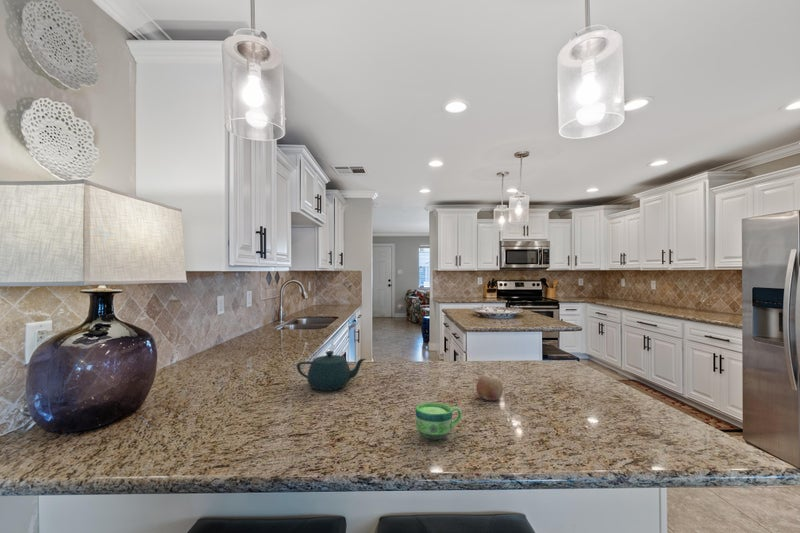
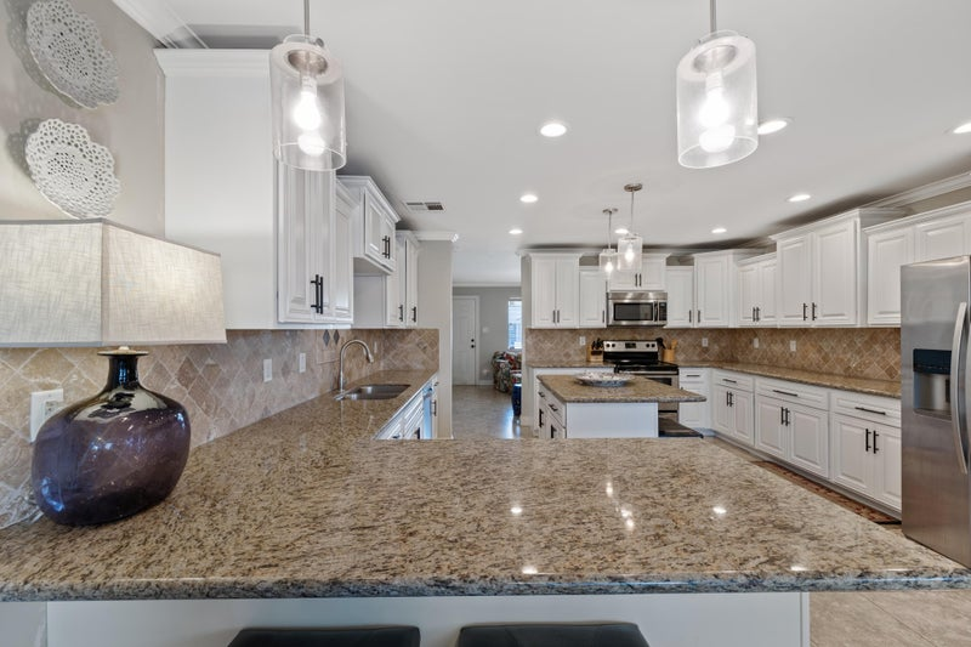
- cup (438, 419)
- apple (489, 385)
- teapot (331, 368)
